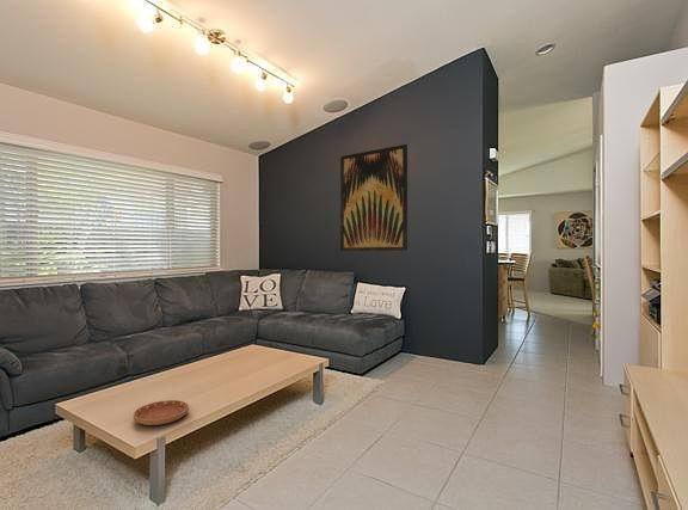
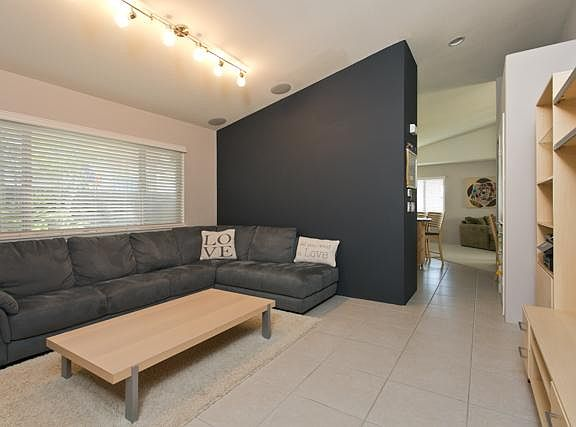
- saucer (161, 412)
- wall art (371, 201)
